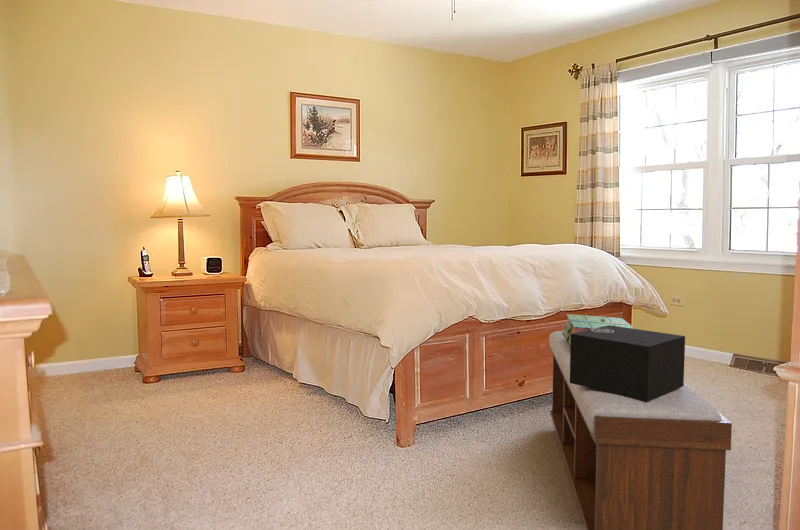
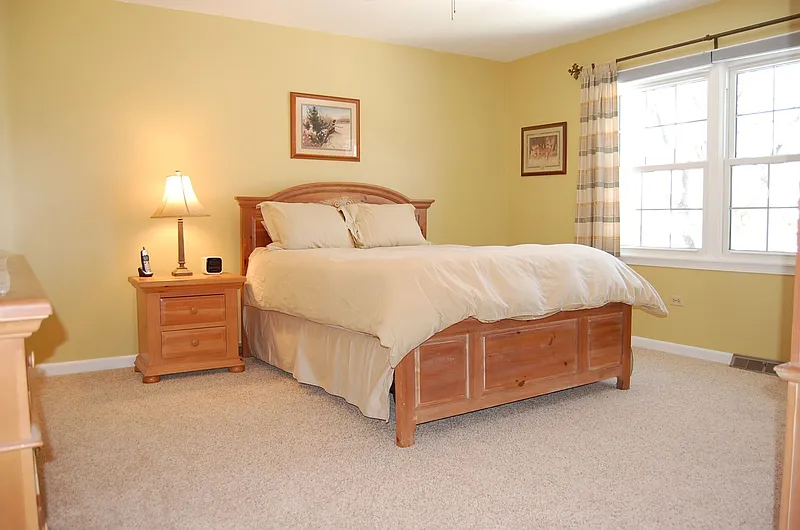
- decorative box (626, 351)
- bench (613, 419)
- stack of books (598, 327)
